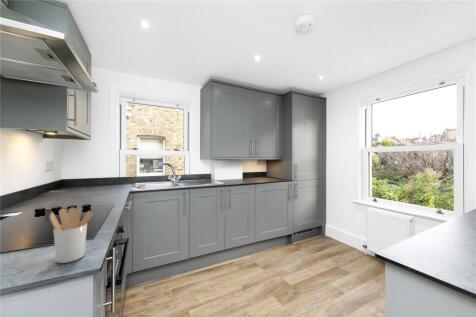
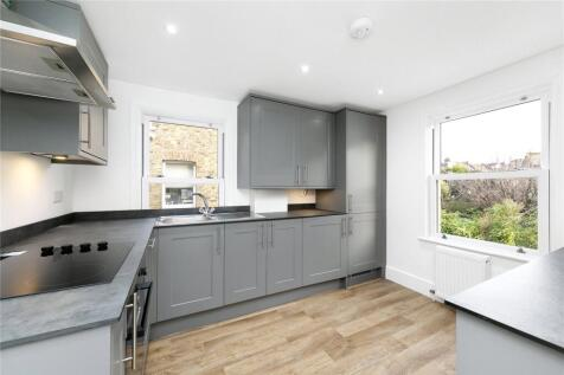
- utensil holder (70, 231)
